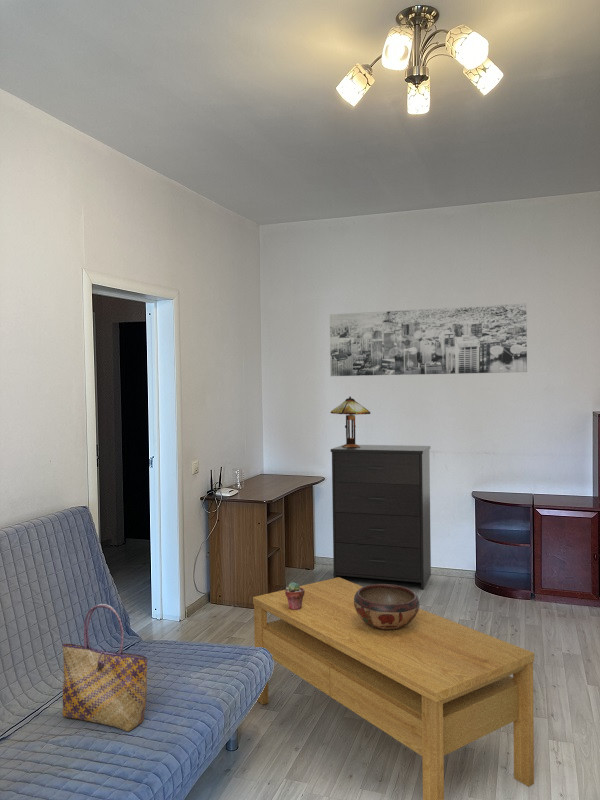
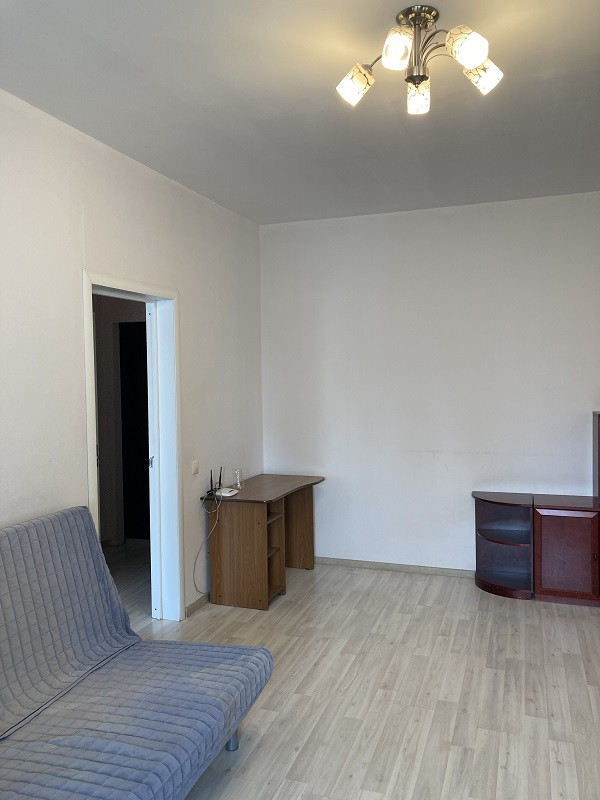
- potted succulent (294, 594)
- coffee table (376, 679)
- decorative bowl (386, 607)
- dresser (381, 513)
- table lamp (349, 421)
- tote bag (102, 662)
- wall art (423, 341)
